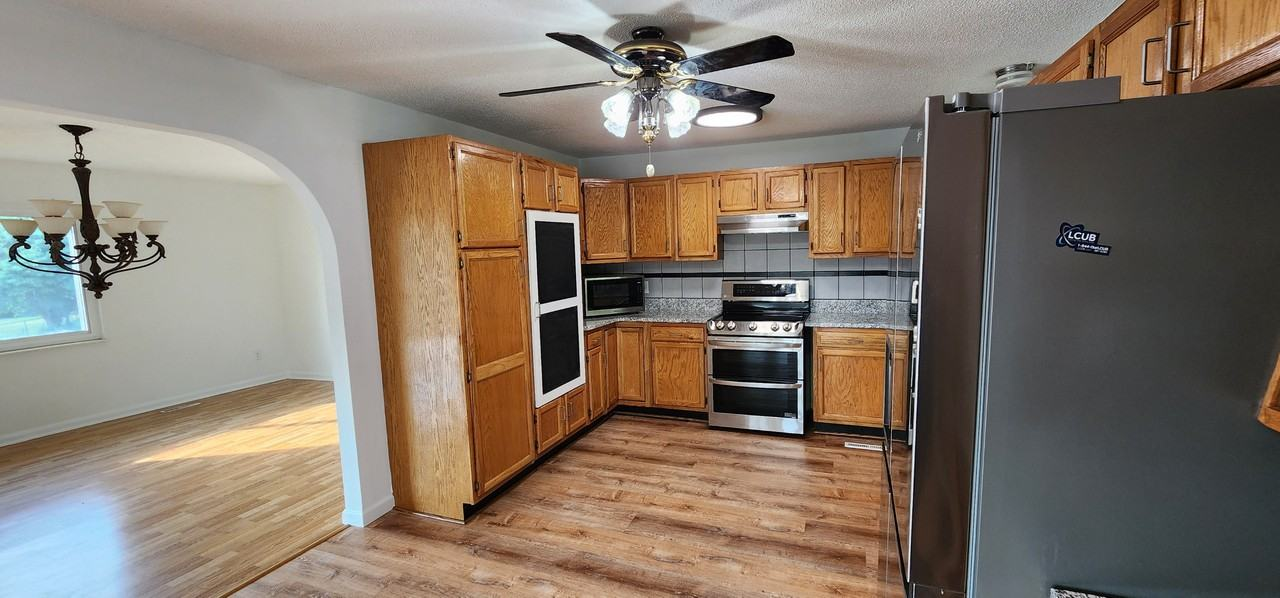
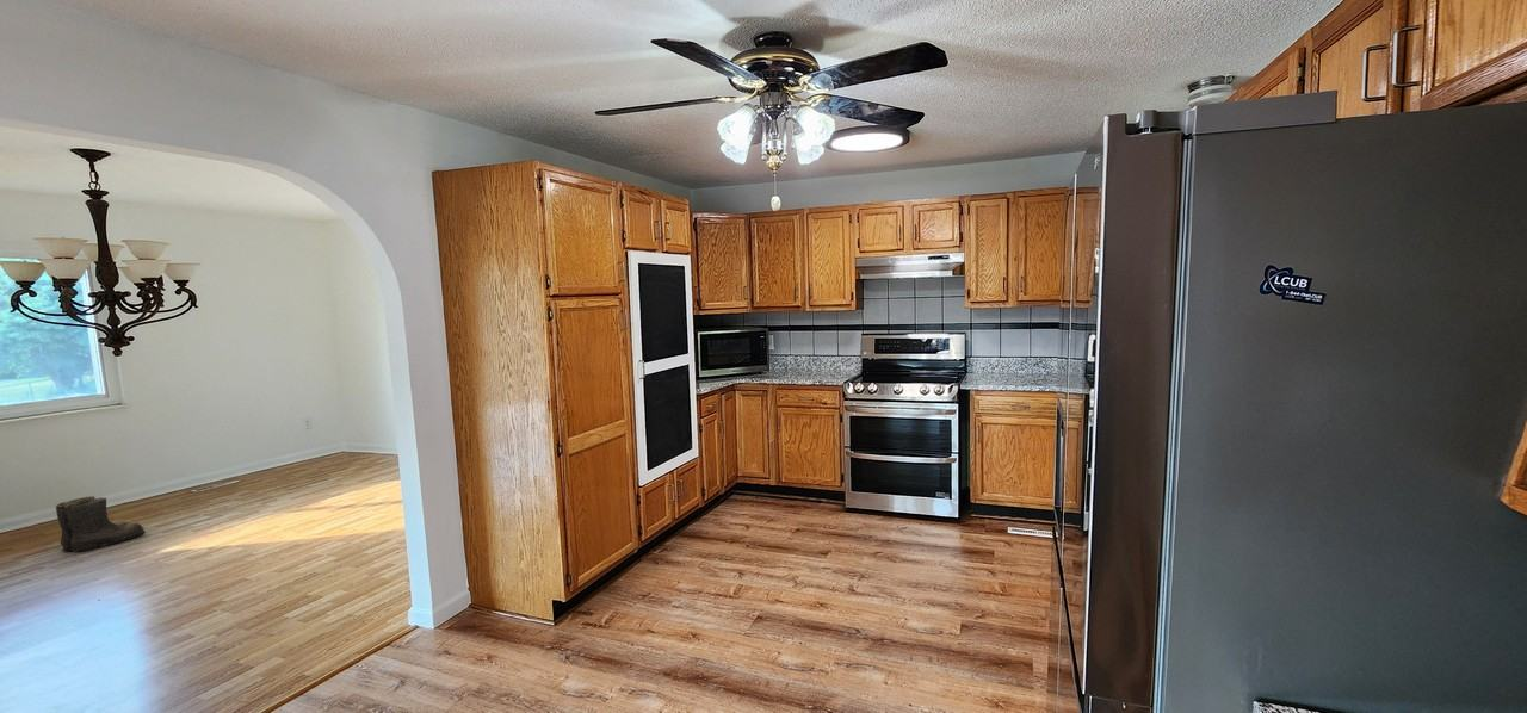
+ boots (100, 519)
